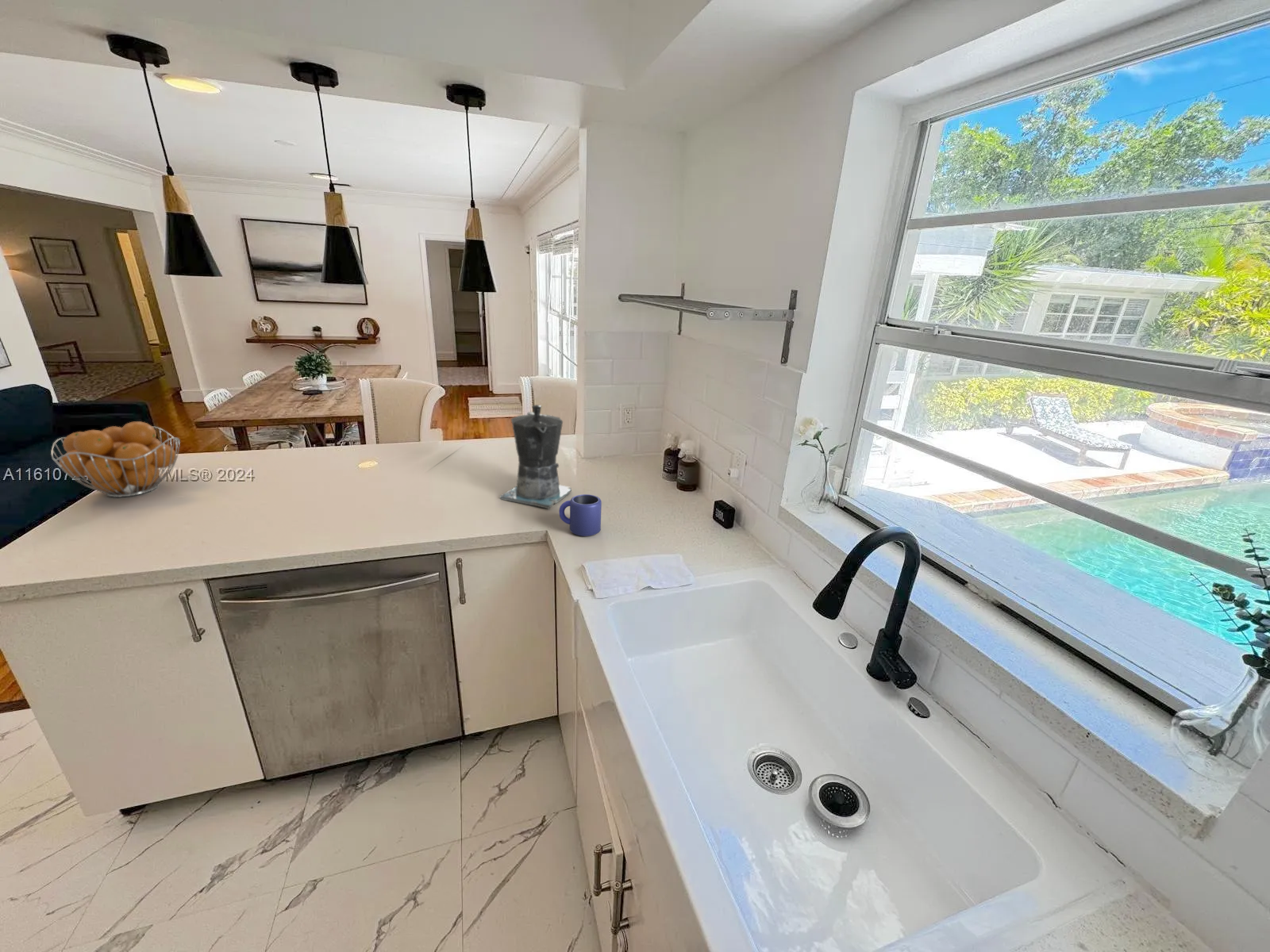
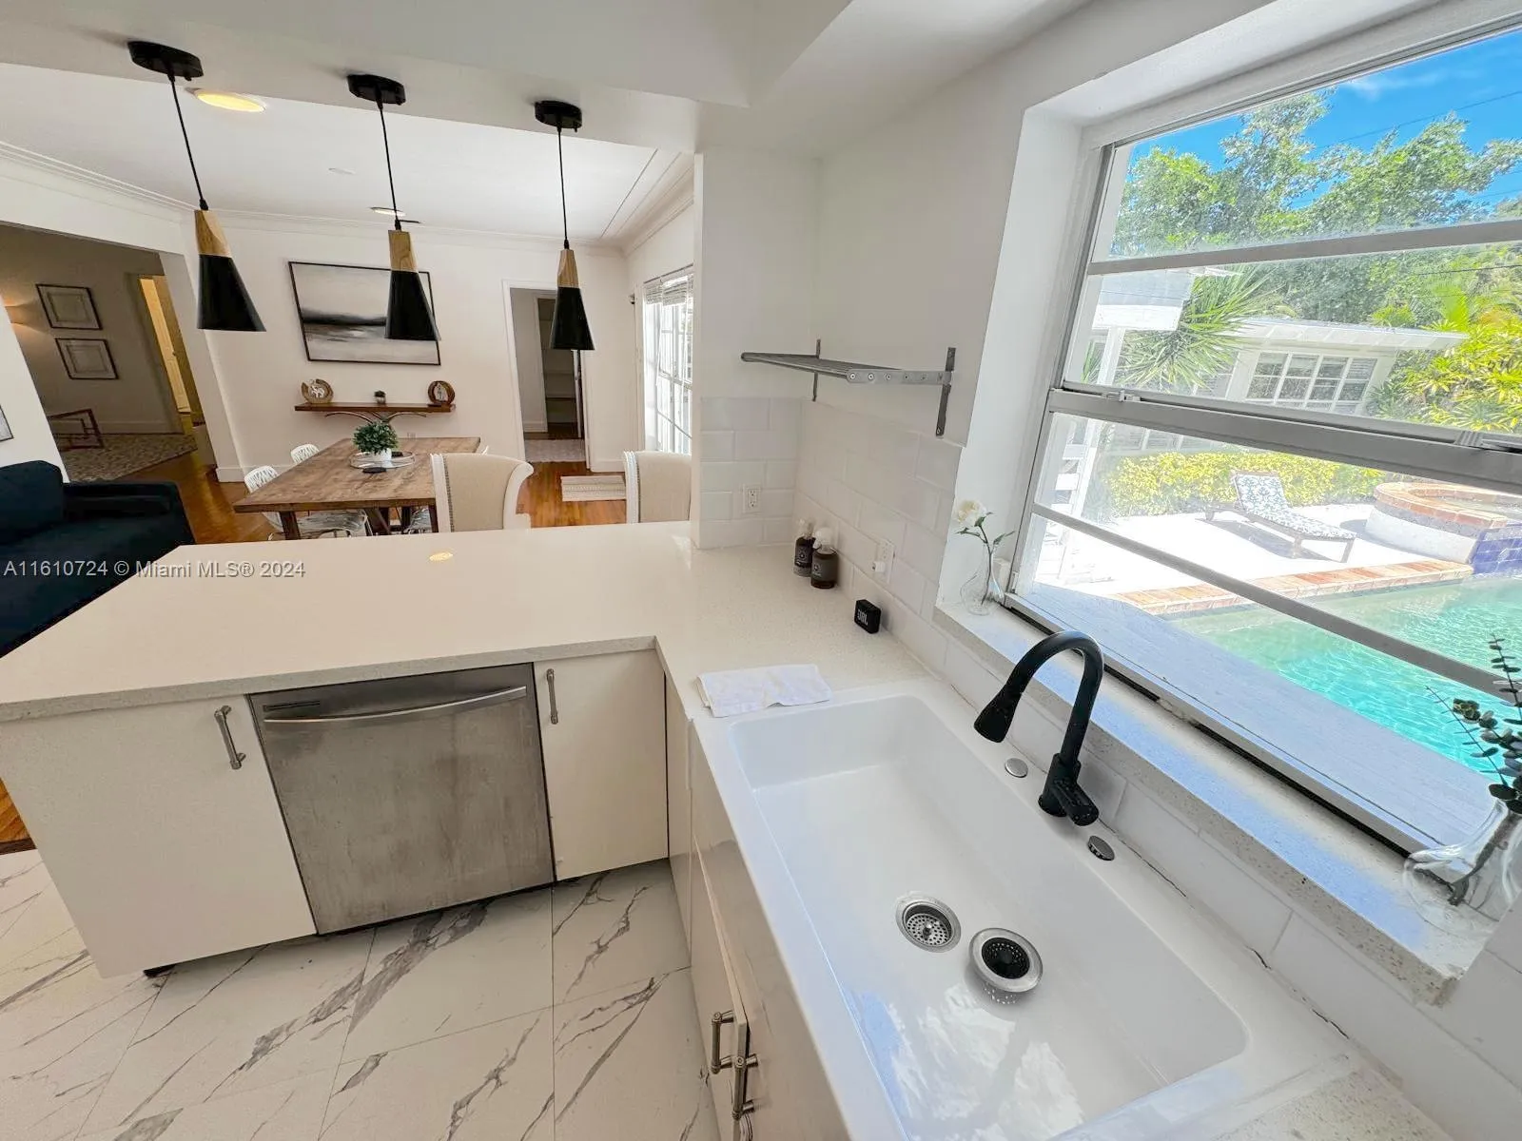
- coffee maker (537, 451)
- fruit basket (122, 458)
- mug (579, 514)
